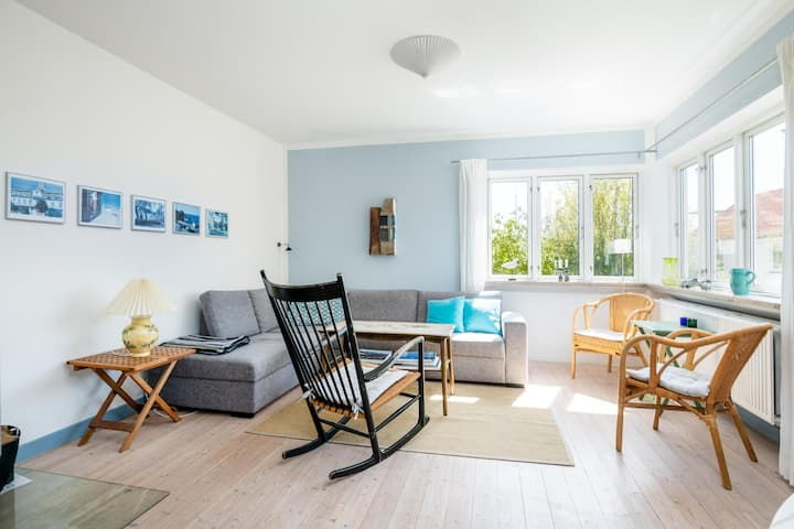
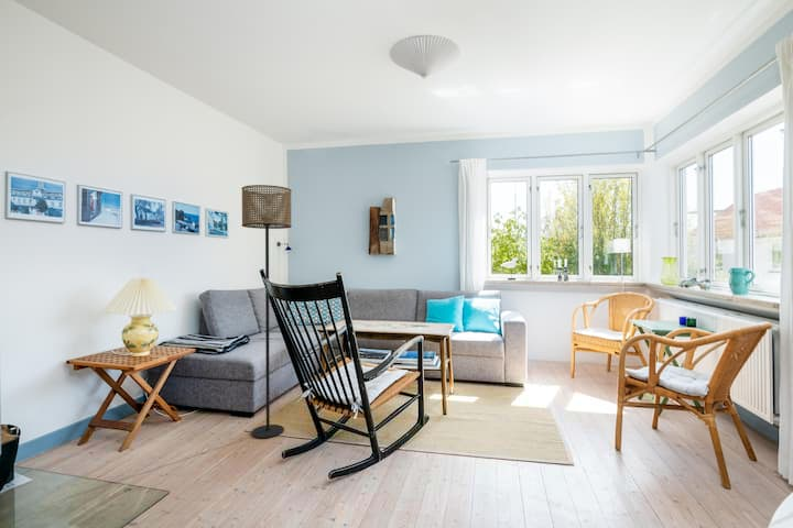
+ floor lamp (267, 310)
